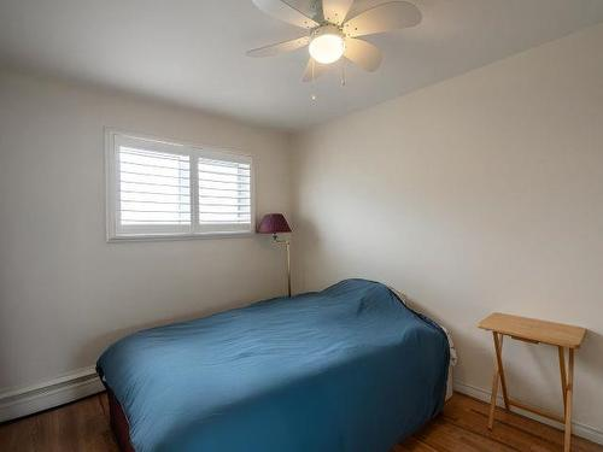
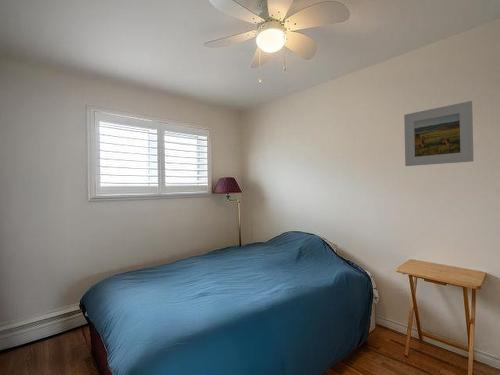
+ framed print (436, 136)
